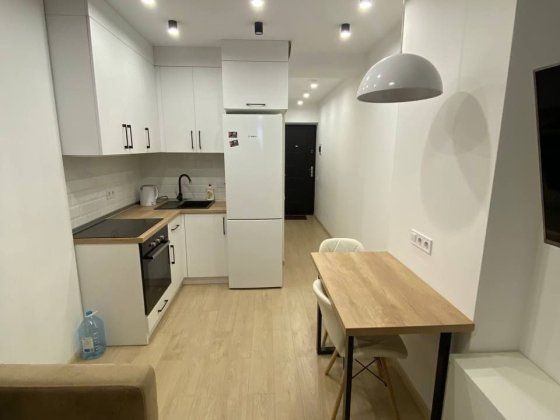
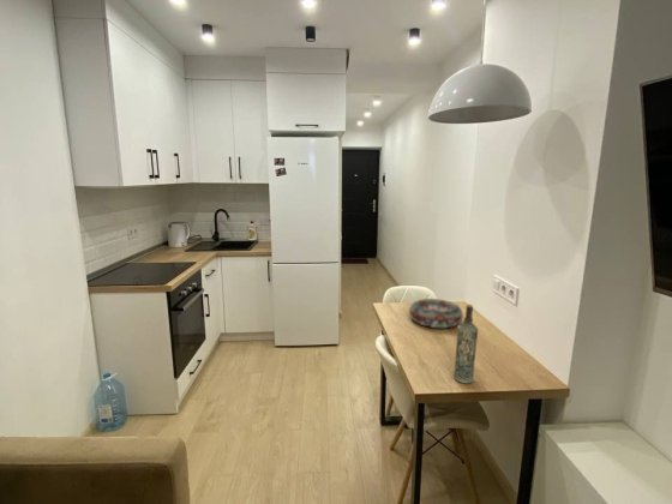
+ bottle (466, 342)
+ decorative bowl (434, 312)
